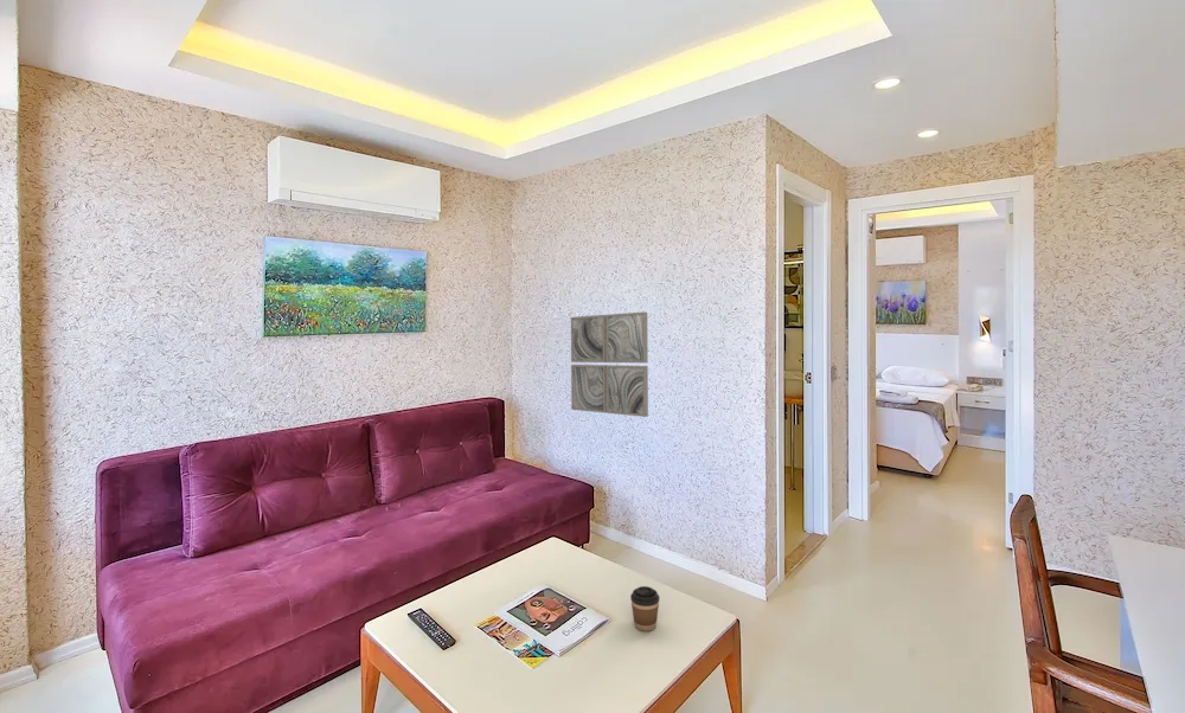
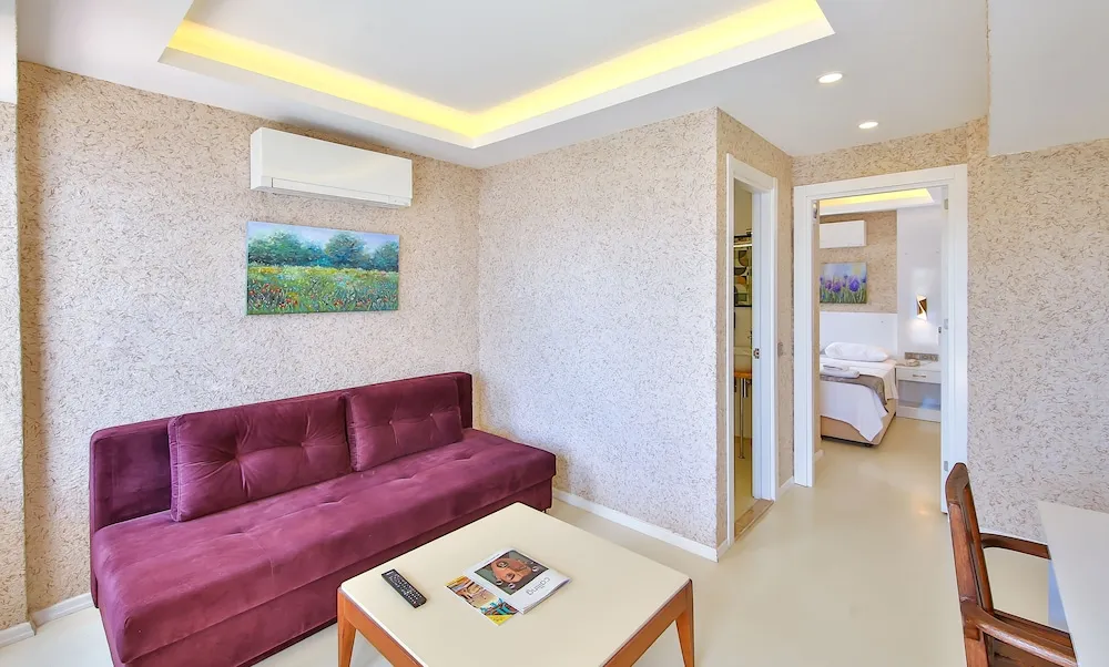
- wall art (607, 365)
- coffee cup (645, 606)
